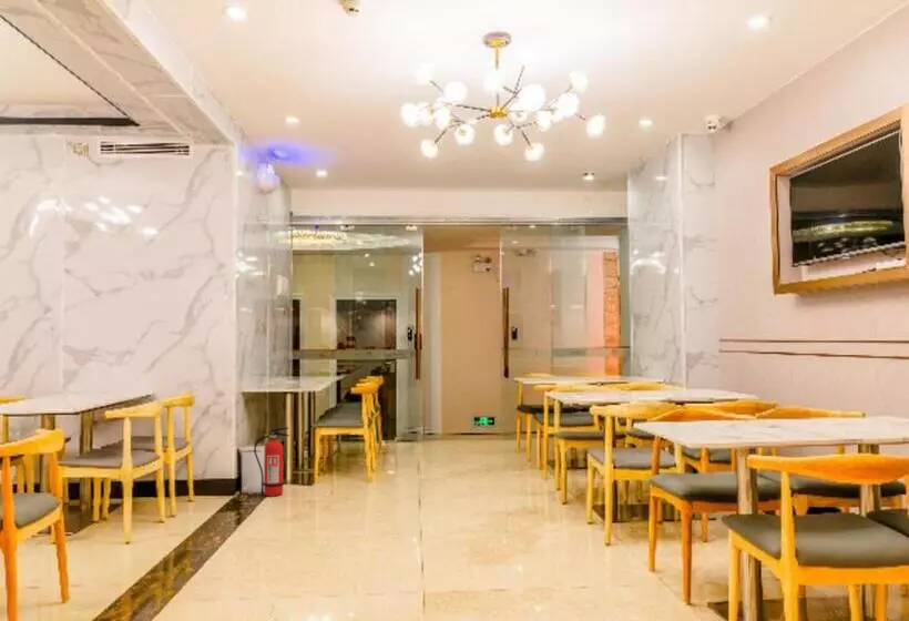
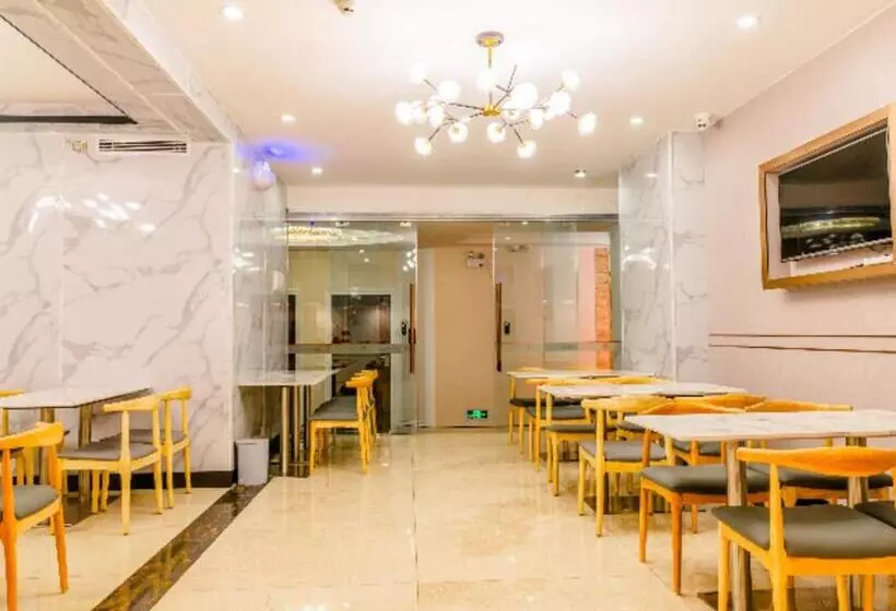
- fire extinguisher (272, 461)
